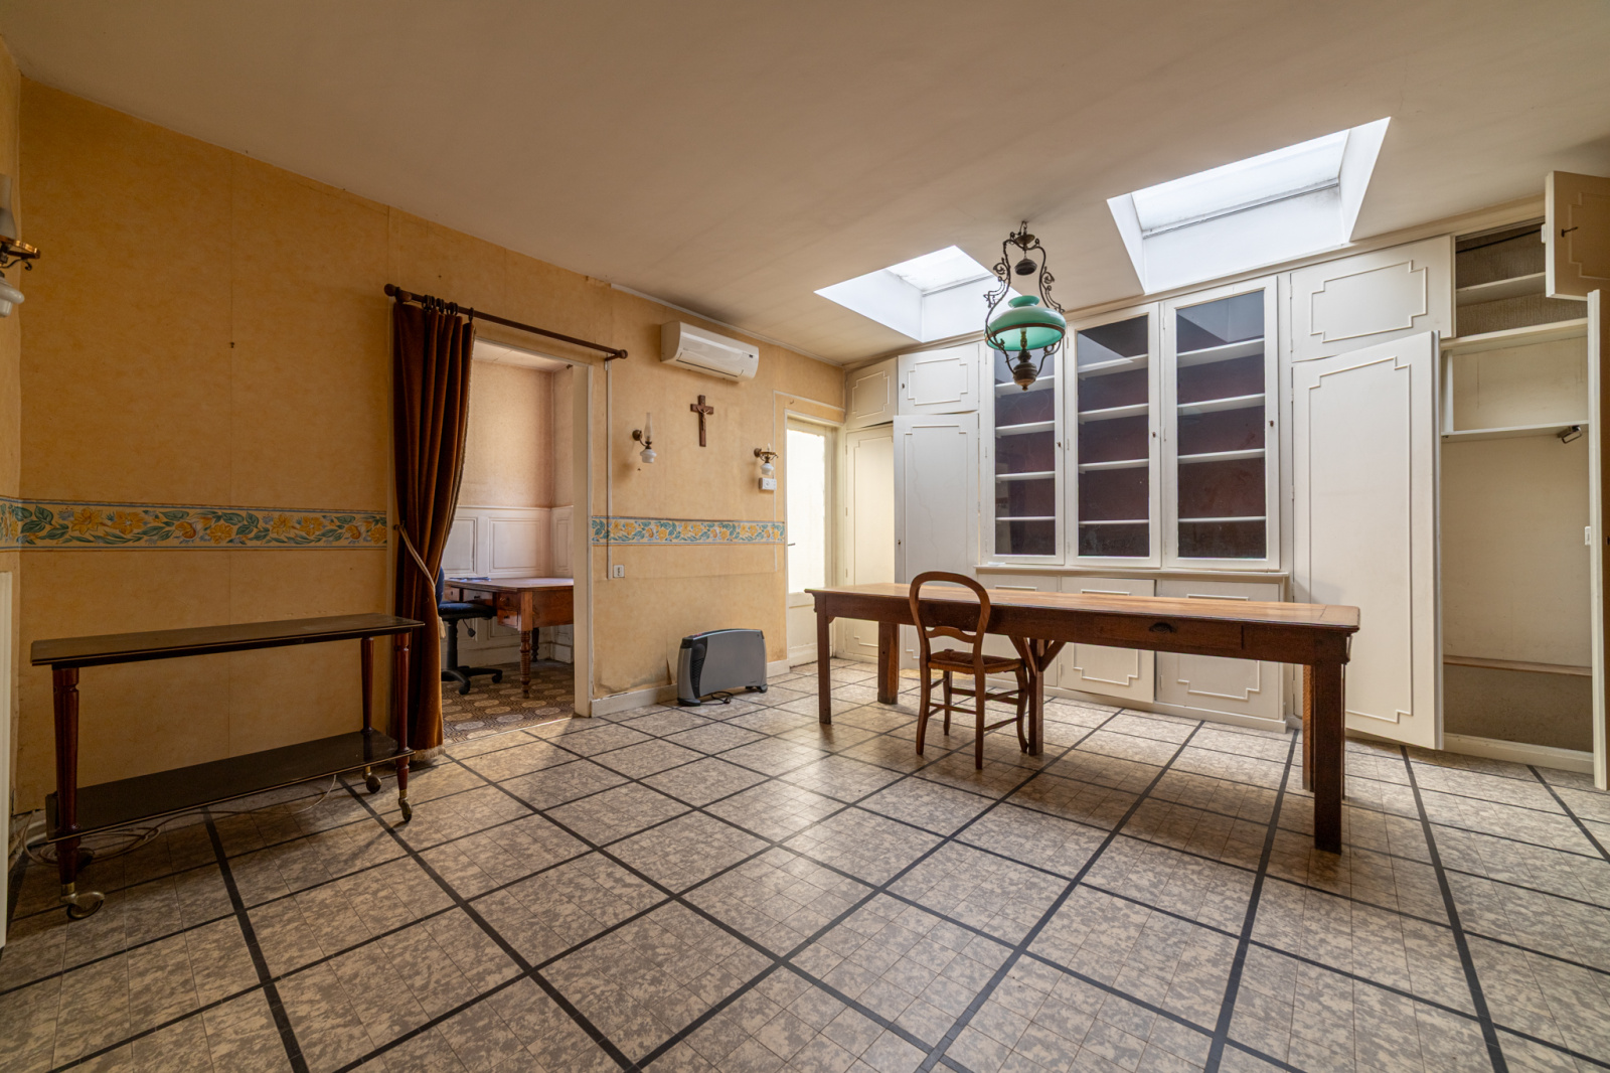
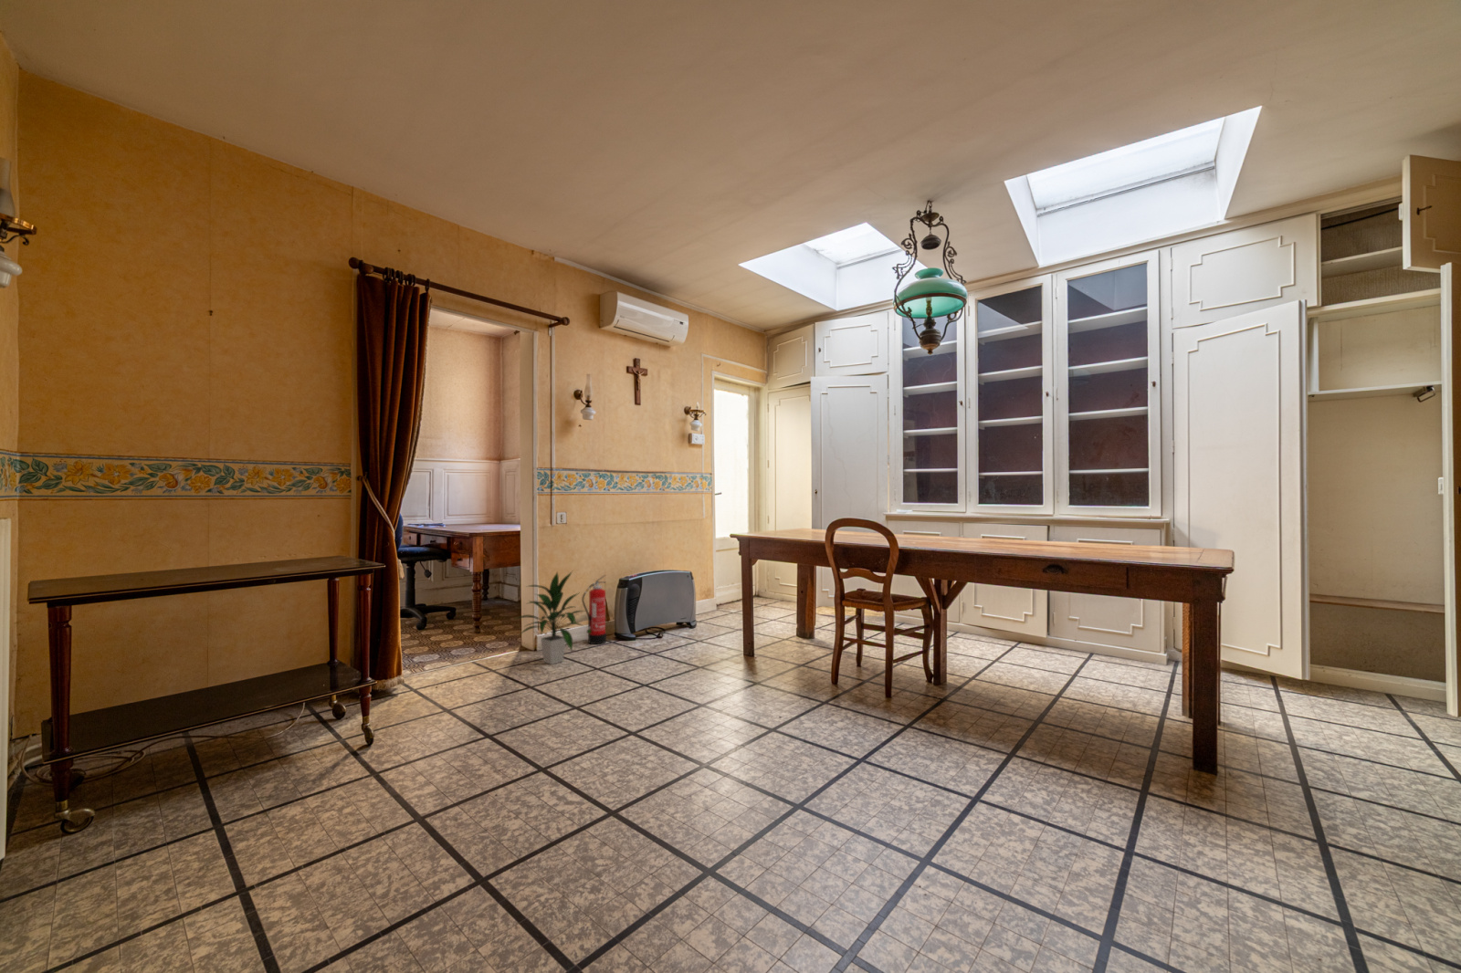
+ fire extinguisher (594, 609)
+ indoor plant (553, 617)
